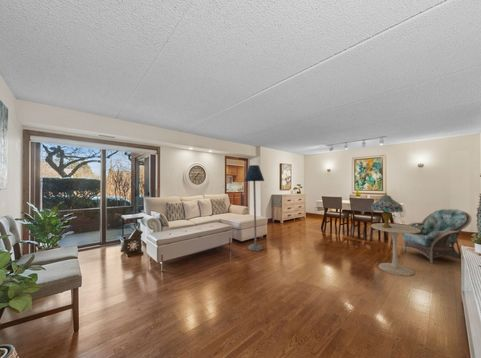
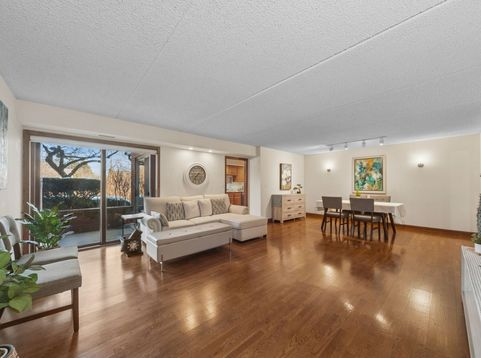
- side table (394, 248)
- floor lamp (254, 206)
- table lamp (386, 209)
- armchair (434, 233)
